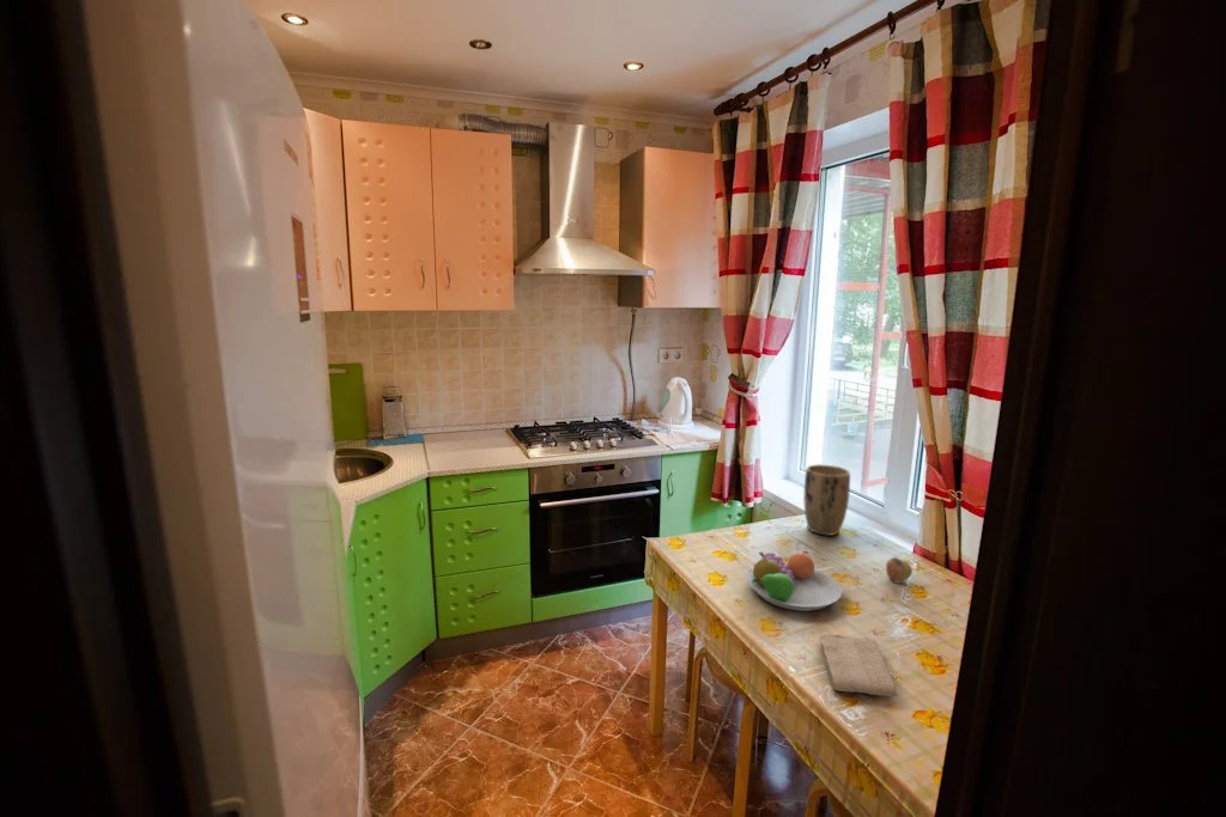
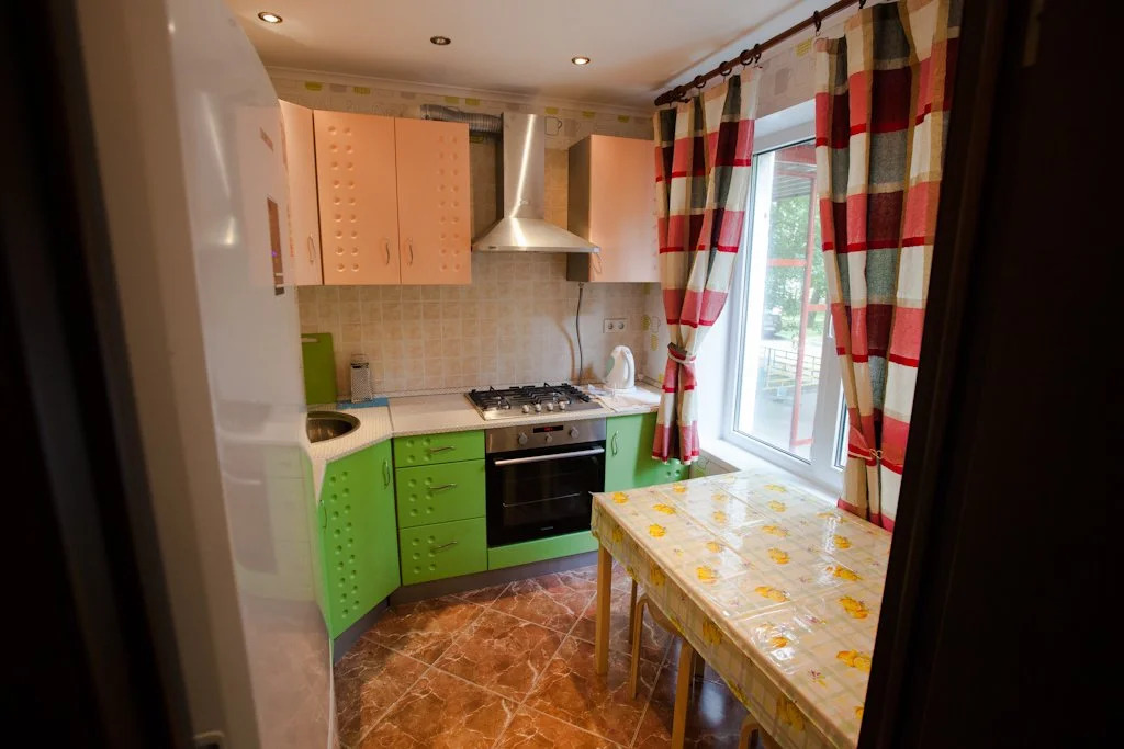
- washcloth (855, 661)
- plant pot (825, 500)
- fruit bowl (790, 575)
- apple (896, 569)
